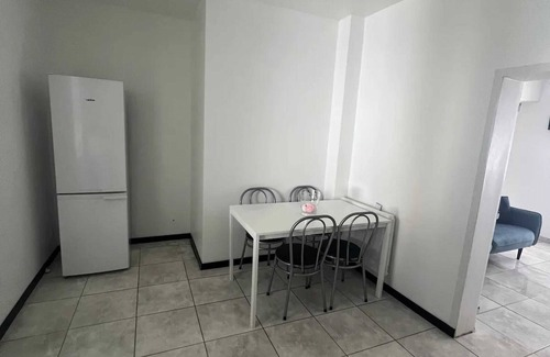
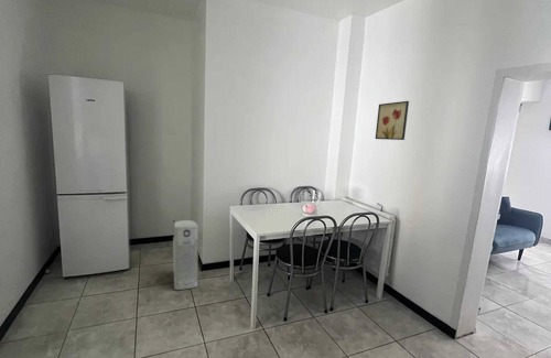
+ air purifier (185, 252)
+ wall art (391, 121)
